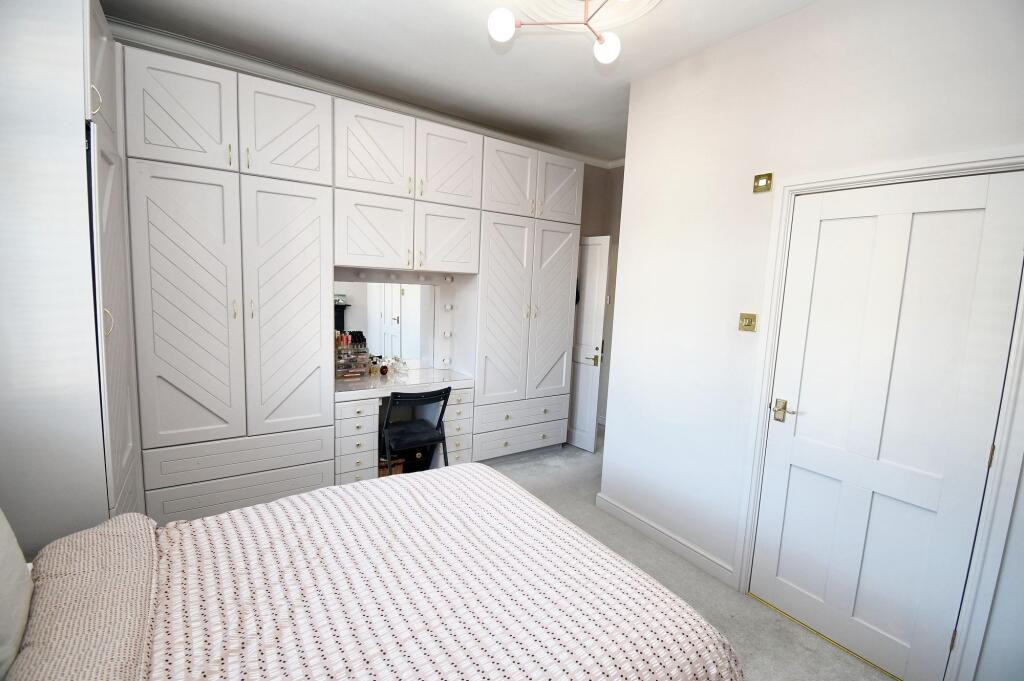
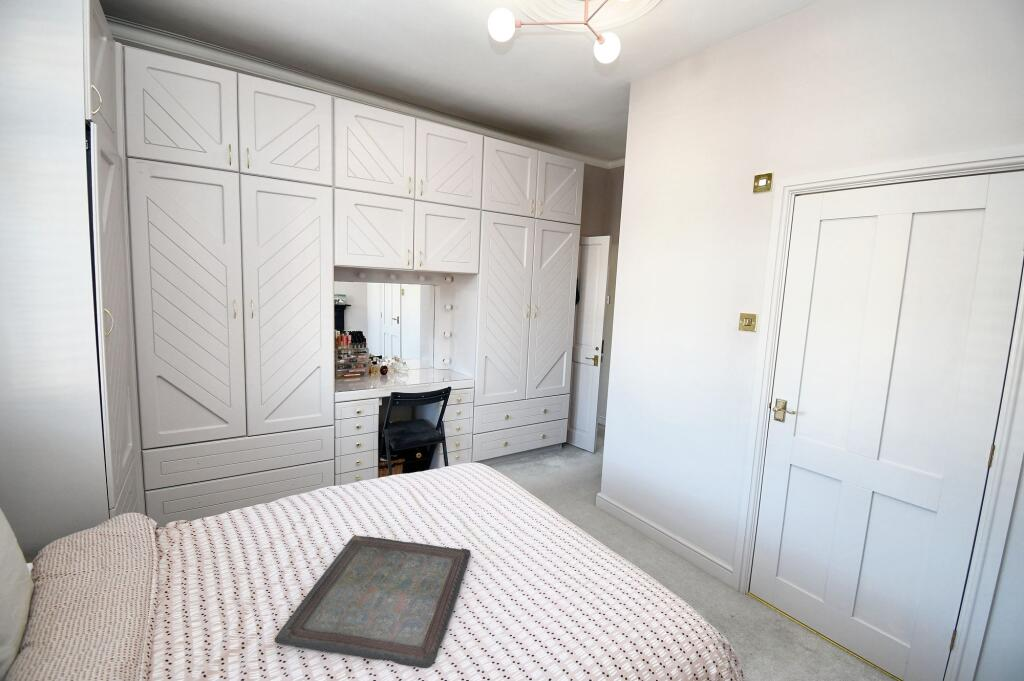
+ serving tray (385, 588)
